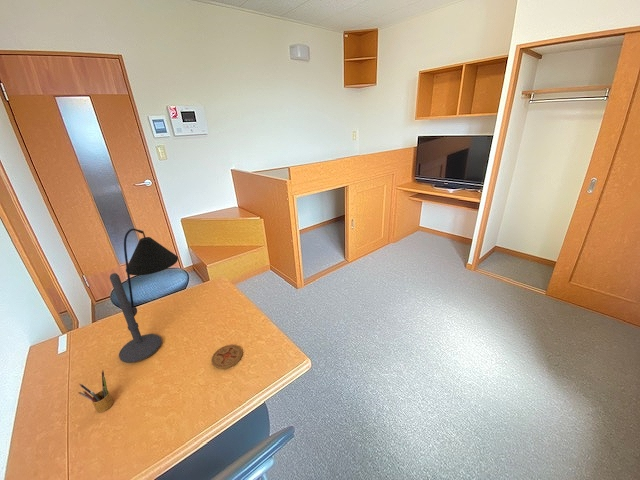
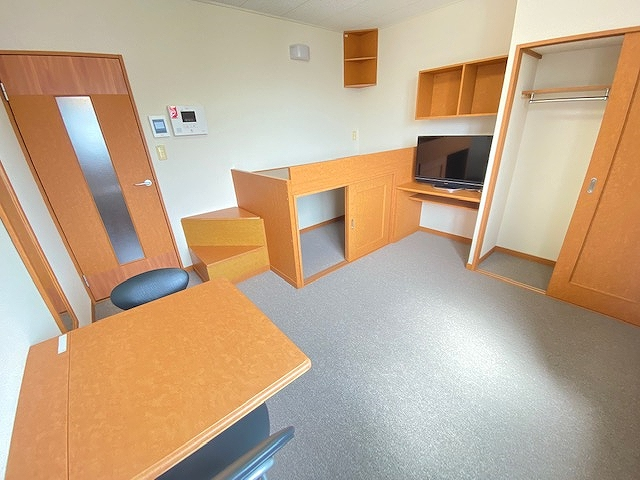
- desk lamp (142, 274)
- pencil box (99, 392)
- coaster (227, 356)
